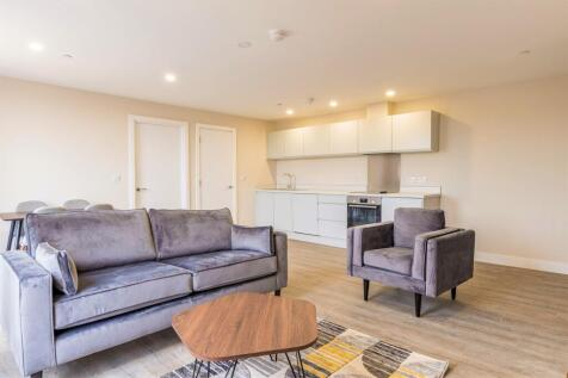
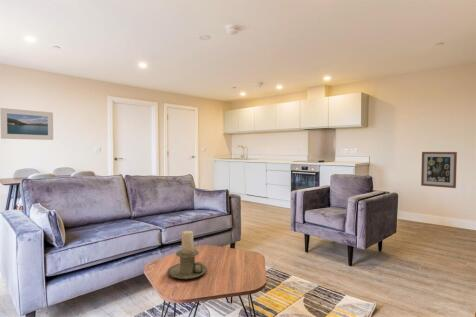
+ candle holder (187, 252)
+ wall art (438, 169)
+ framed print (28, 124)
